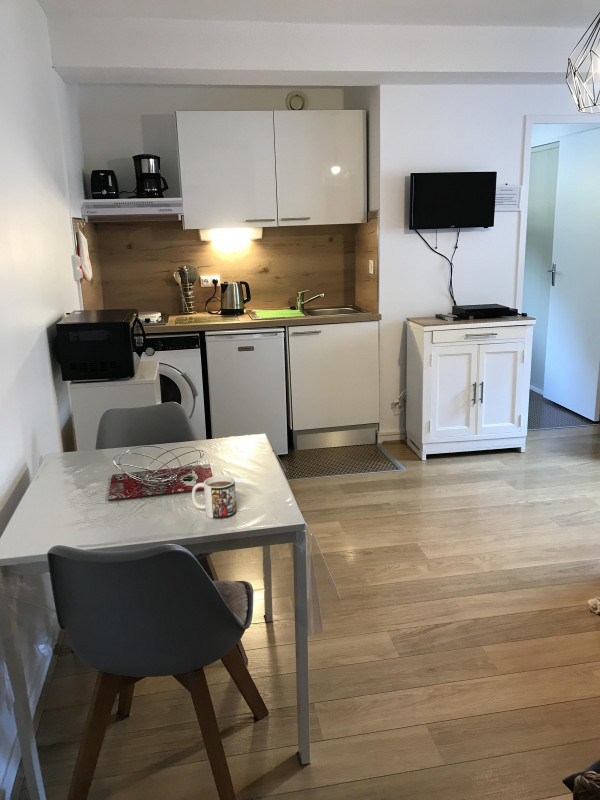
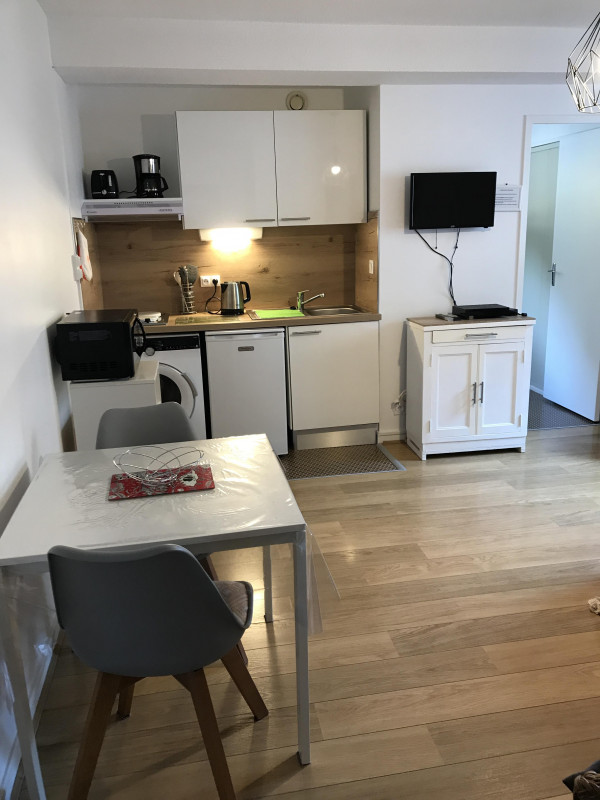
- mug (213, 496)
